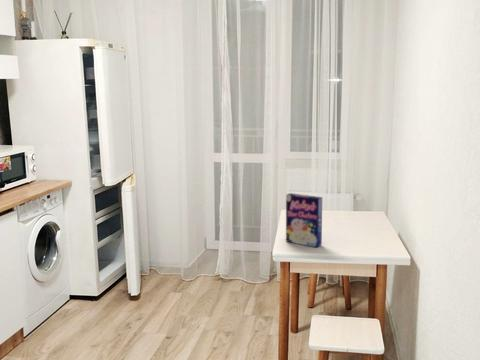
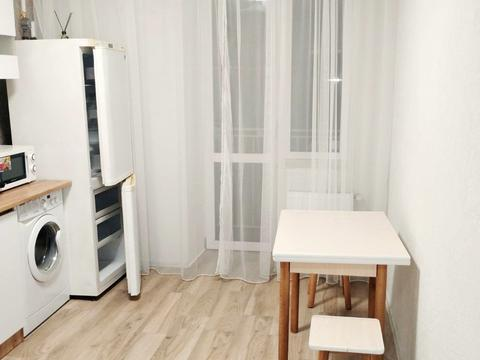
- cereal box (303, 219)
